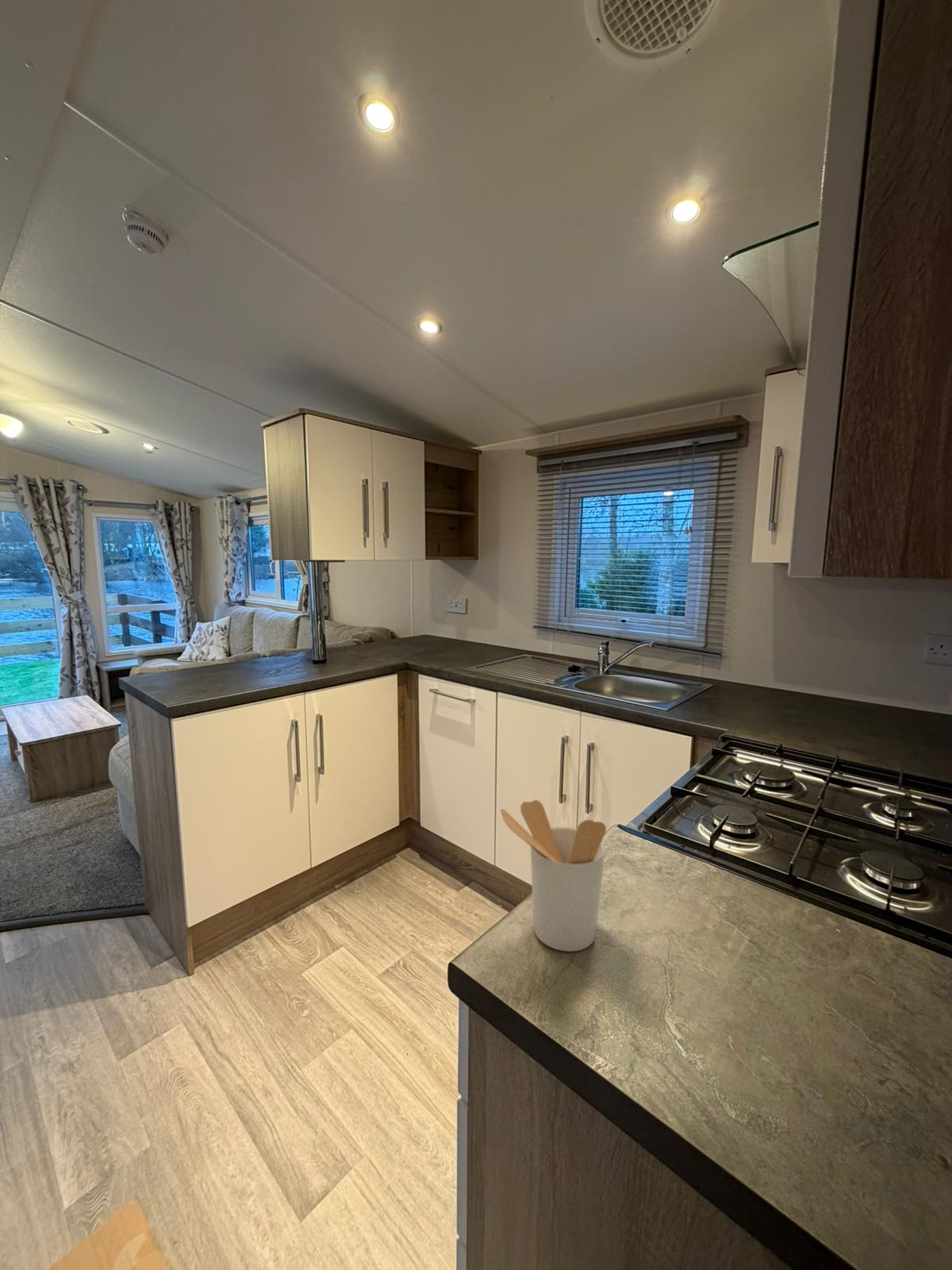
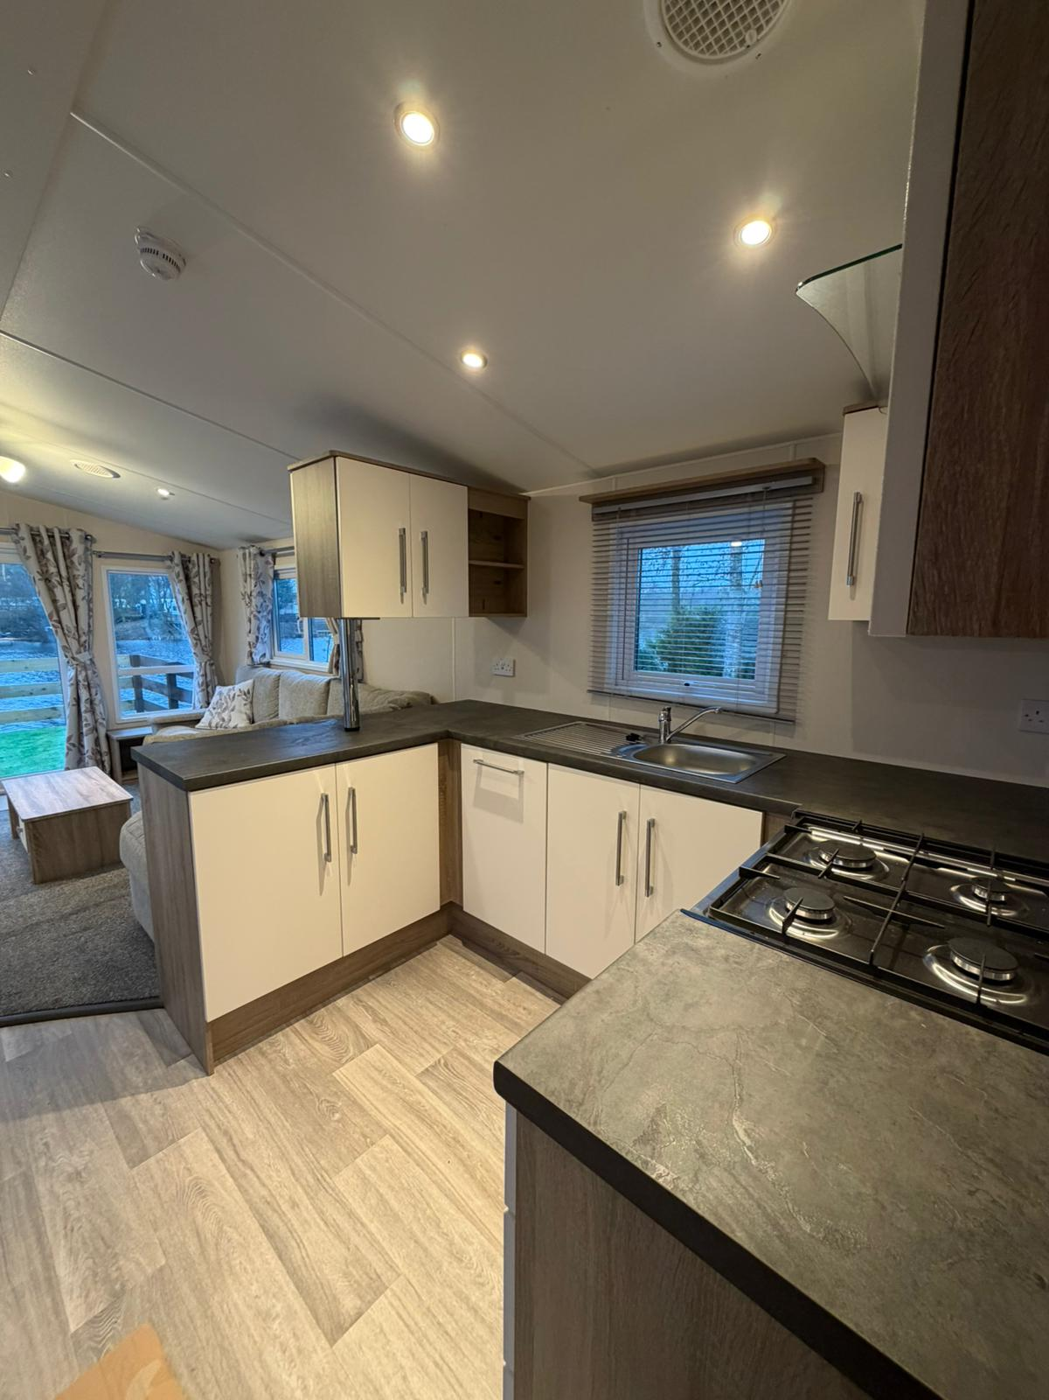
- utensil holder (550, 871)
